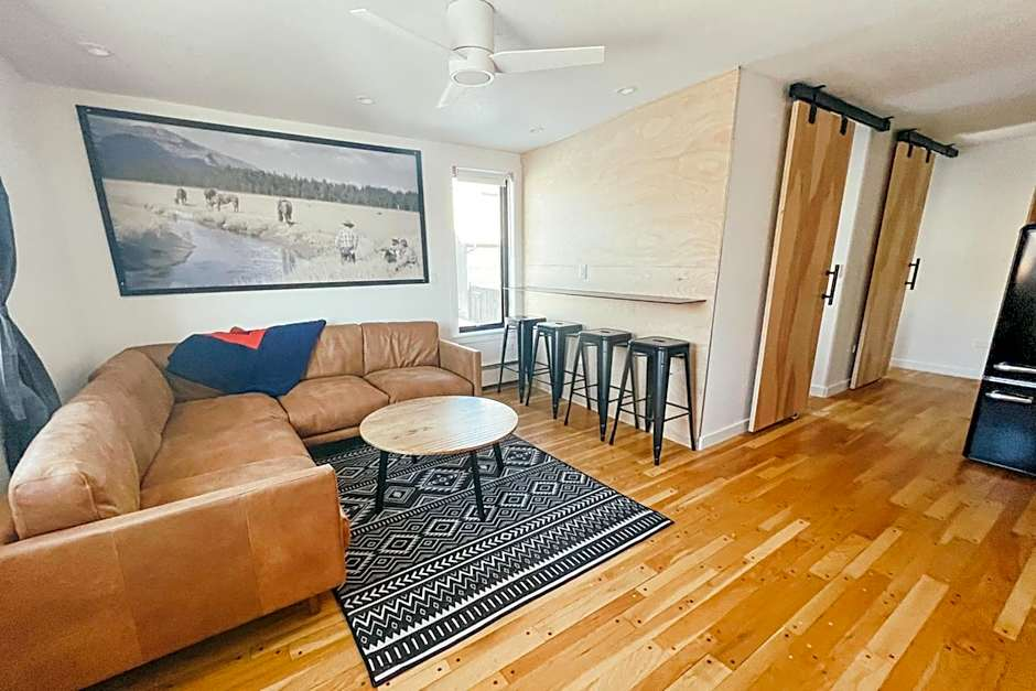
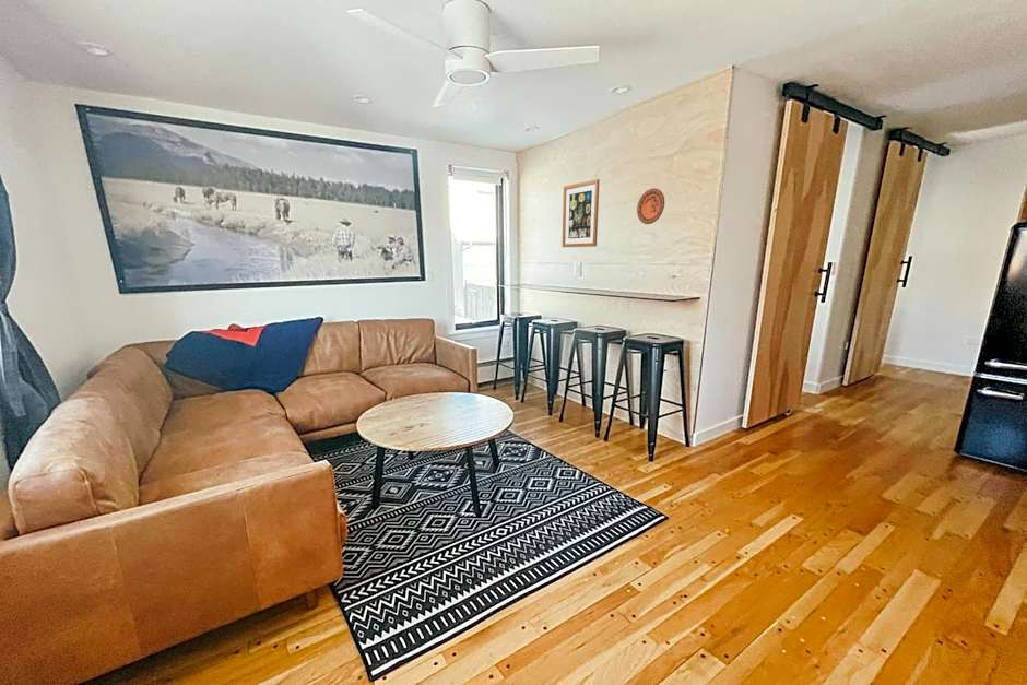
+ decorative plate (650, 206)
+ wall art (579, 215)
